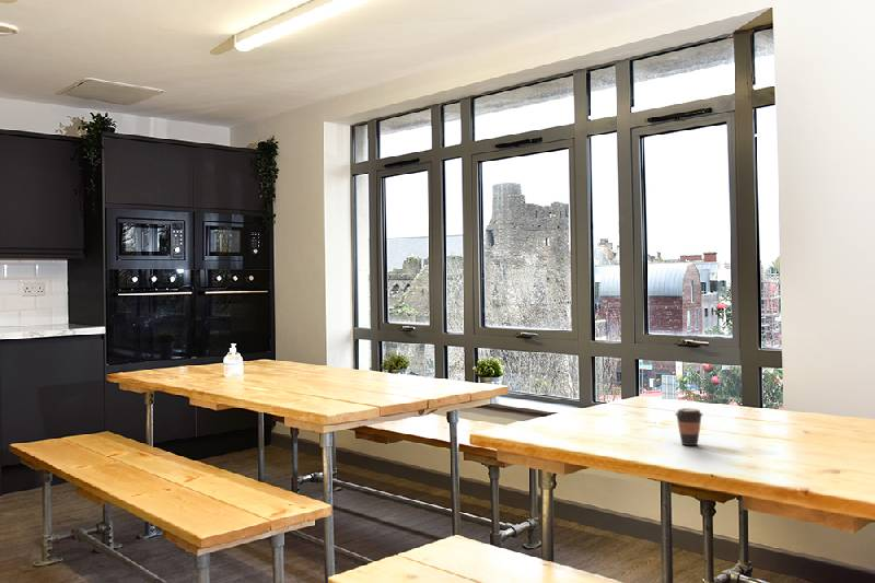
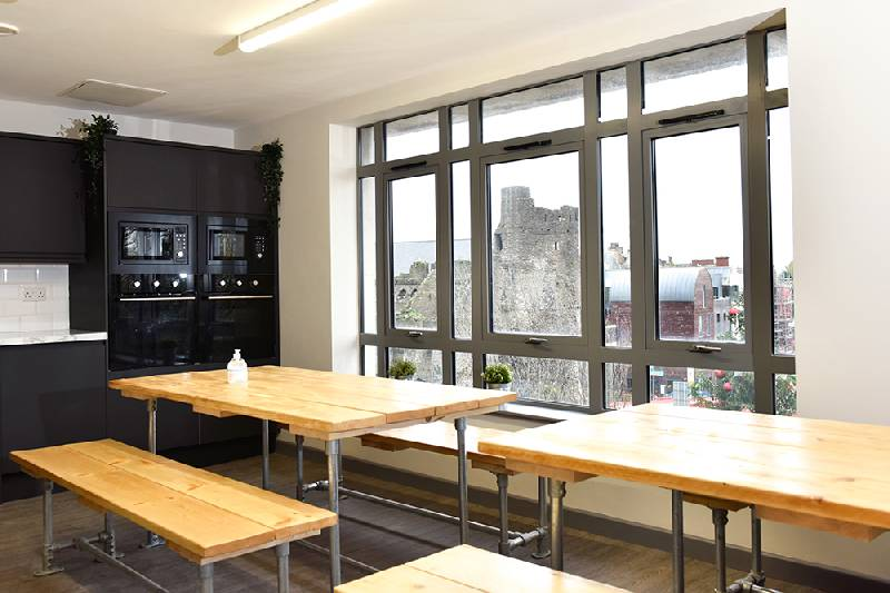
- coffee cup (689, 427)
